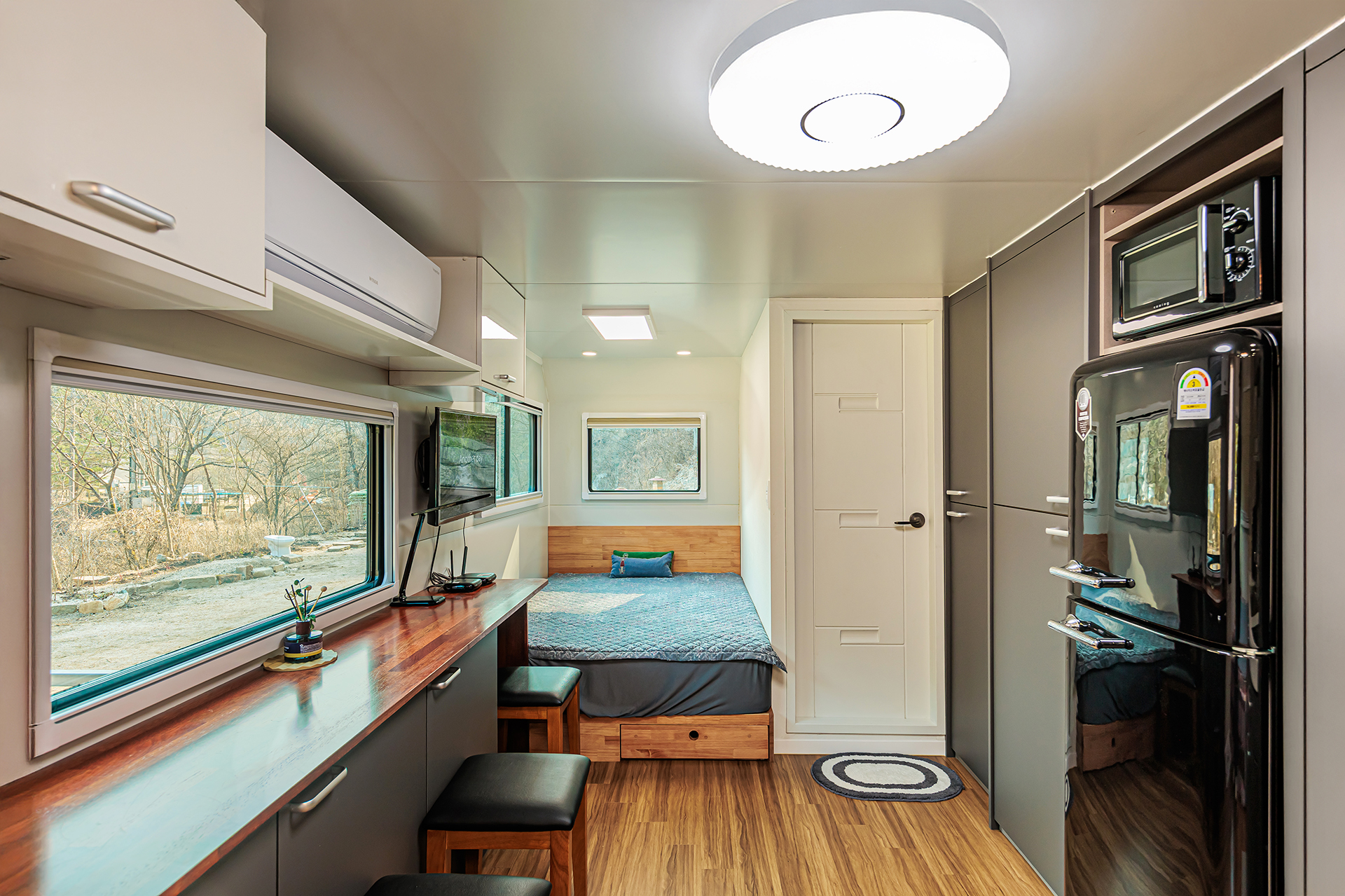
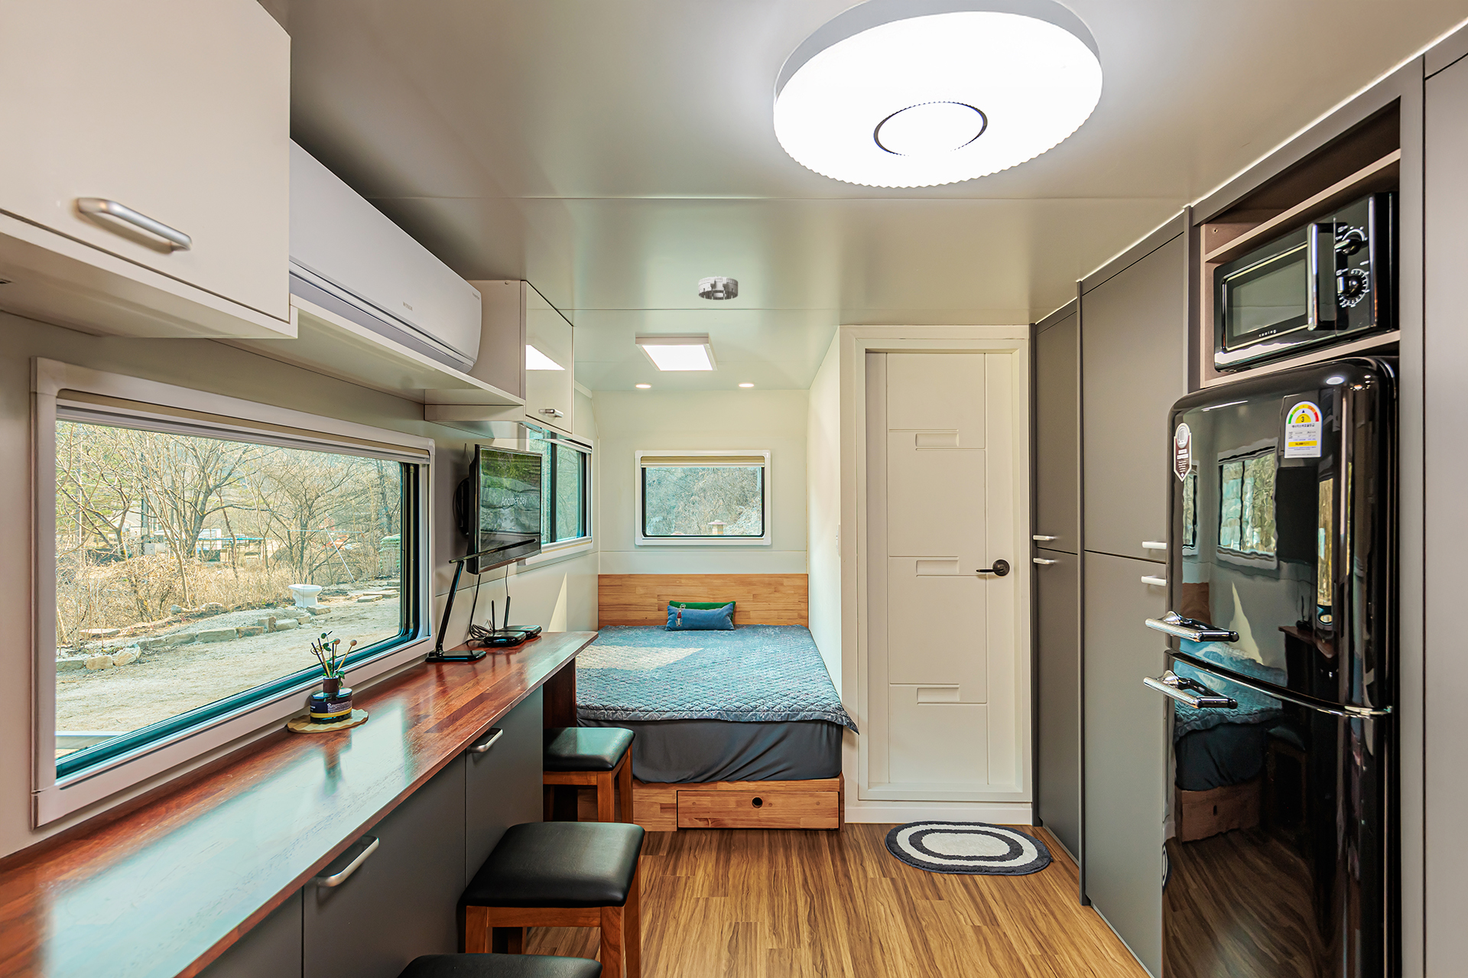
+ smoke detector (718, 287)
